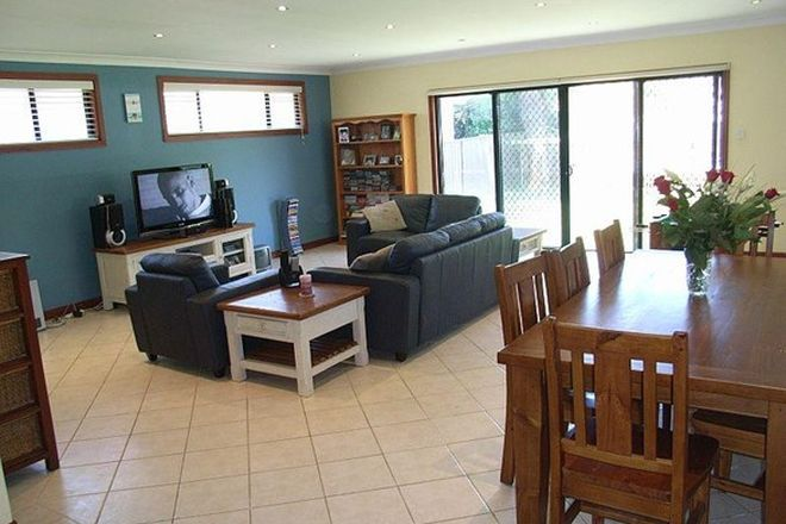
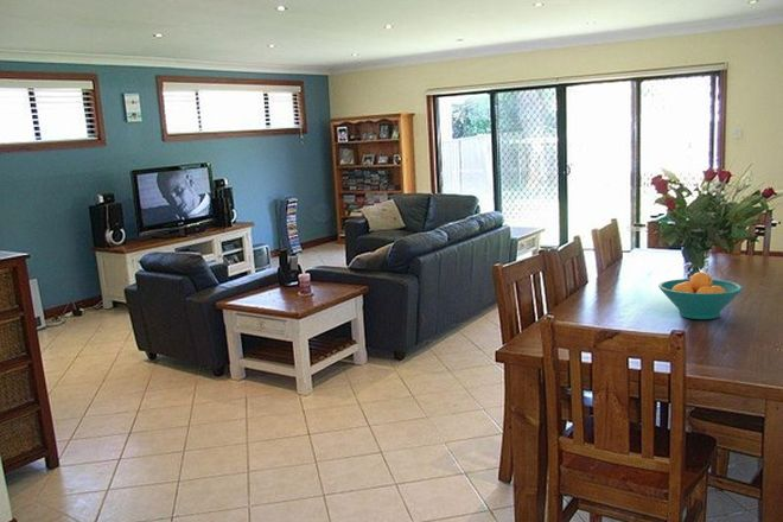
+ fruit bowl (699, 293)
